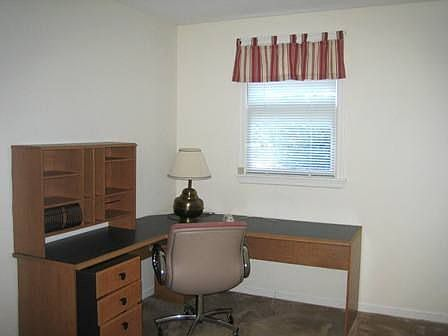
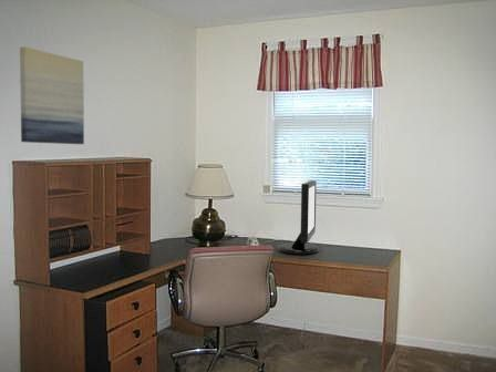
+ monitor (301, 216)
+ wall art (53, 99)
